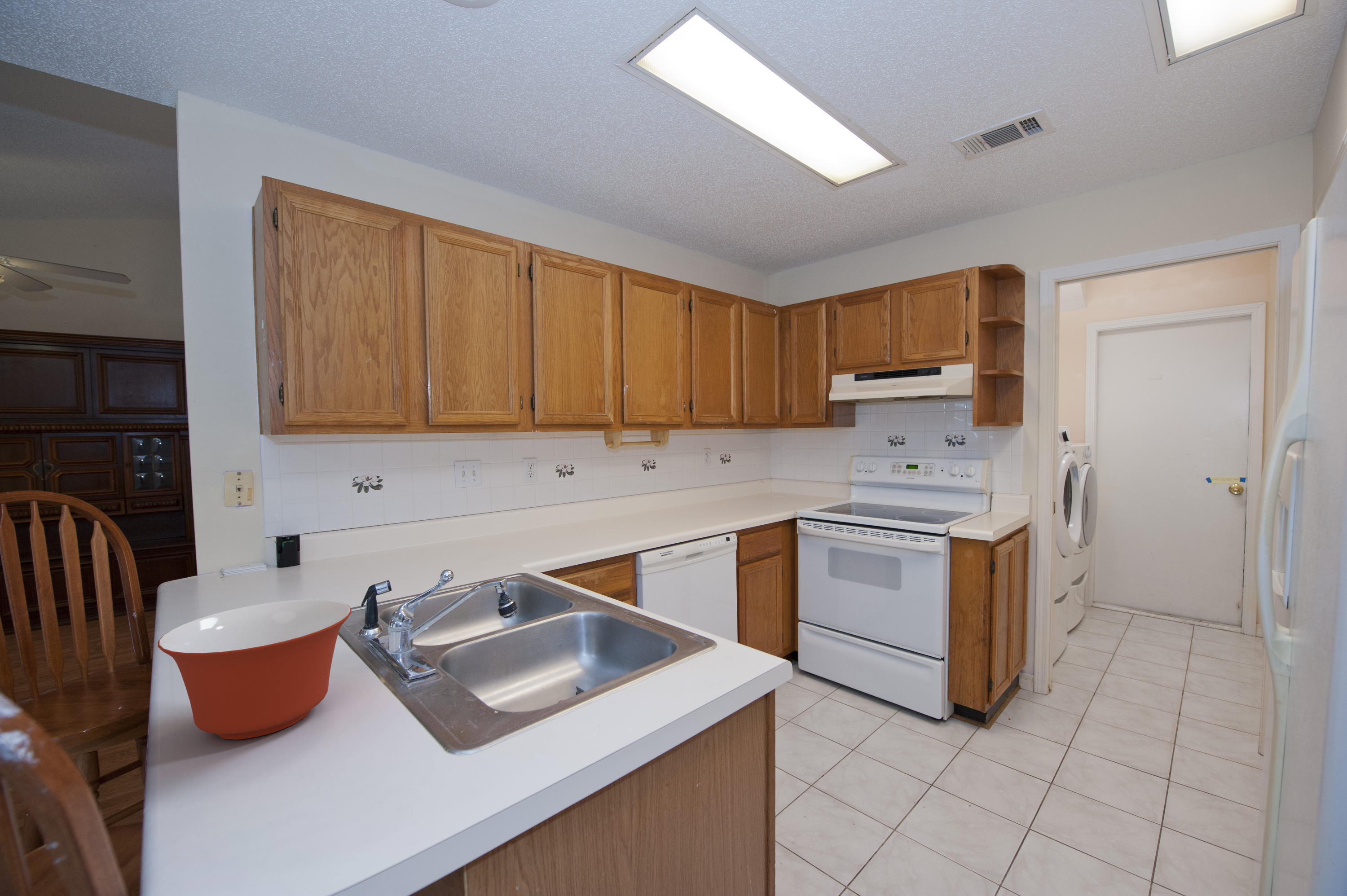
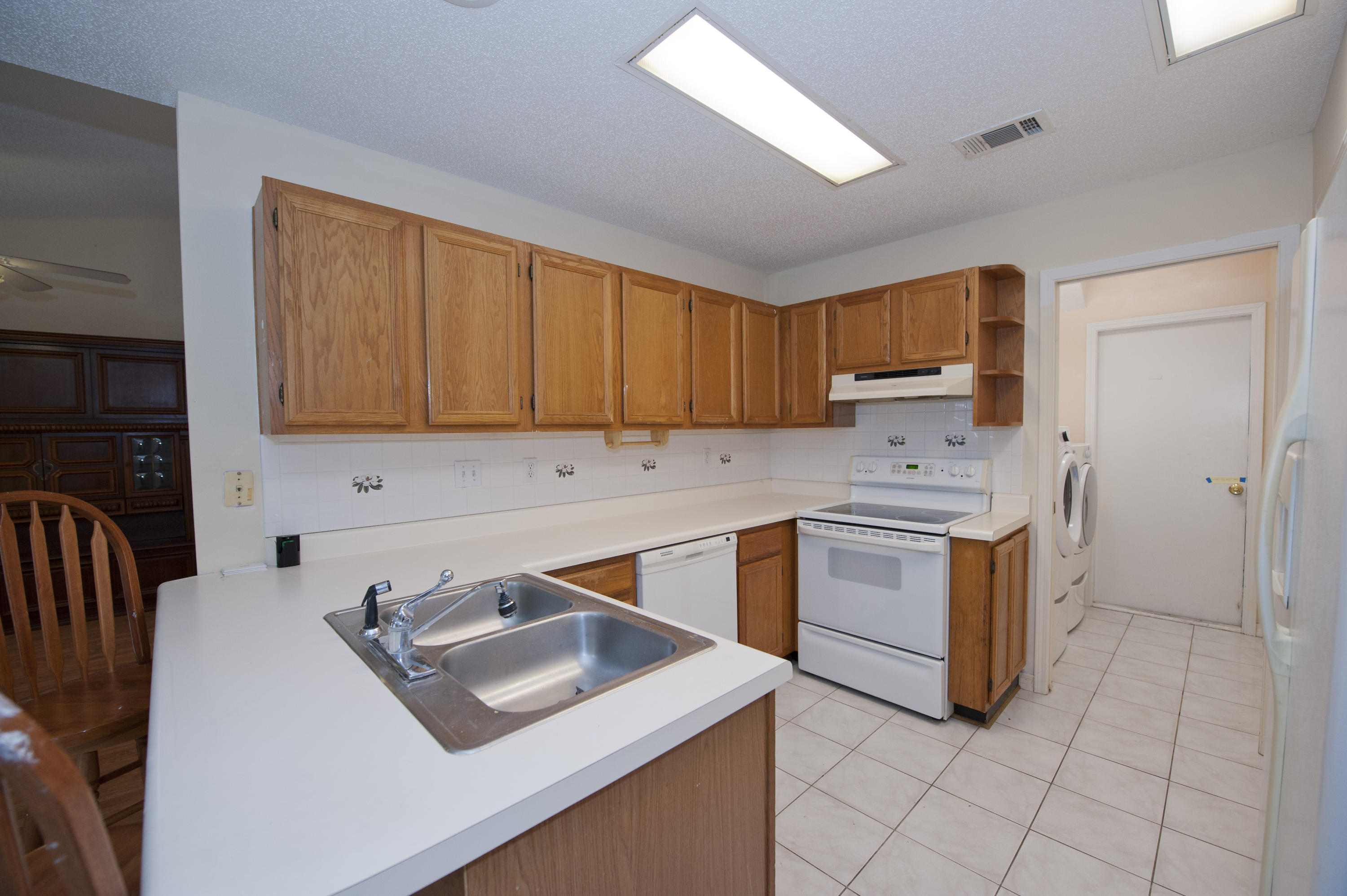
- mixing bowl (264, 670)
